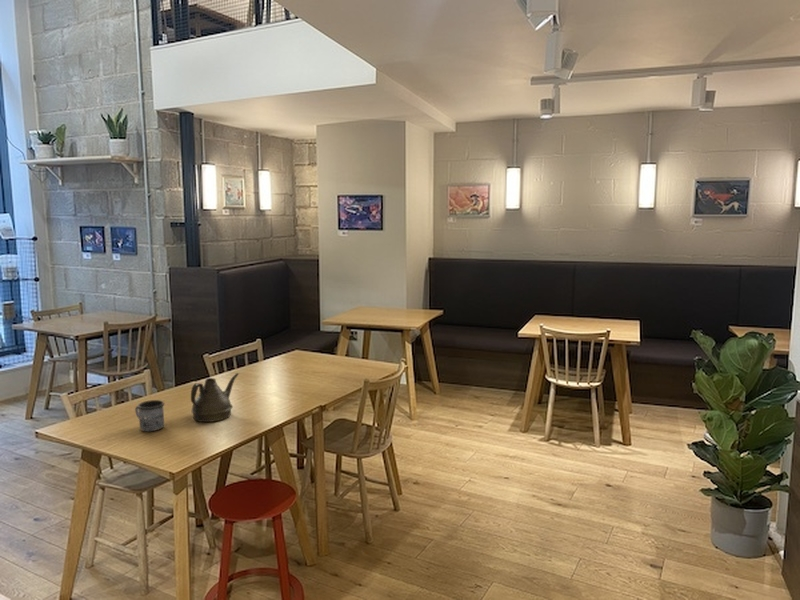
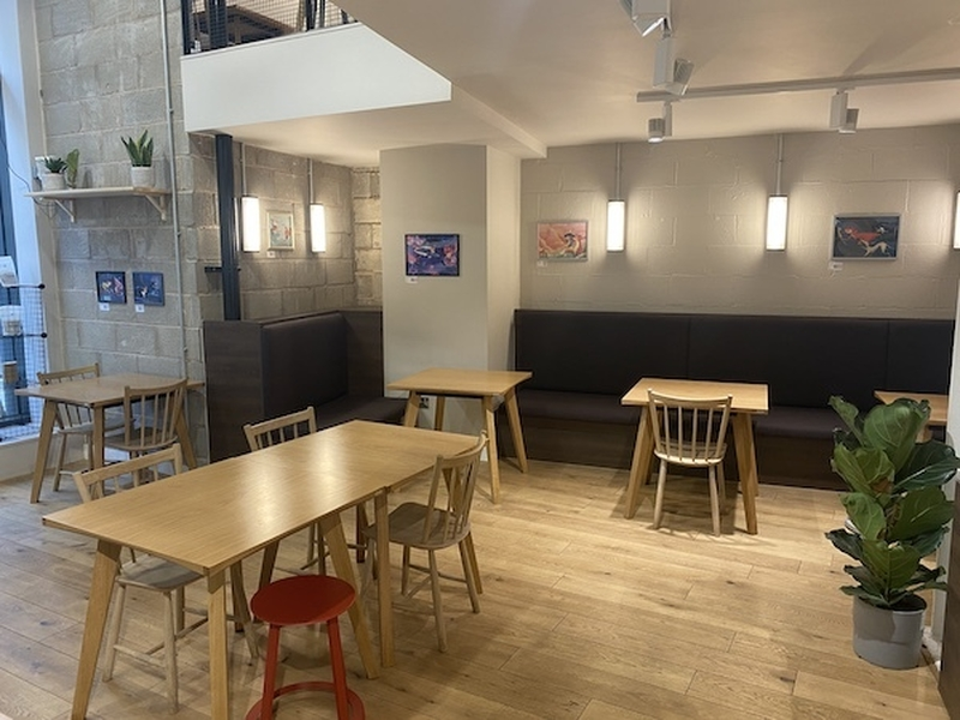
- teapot (217, 395)
- mug (148, 415)
